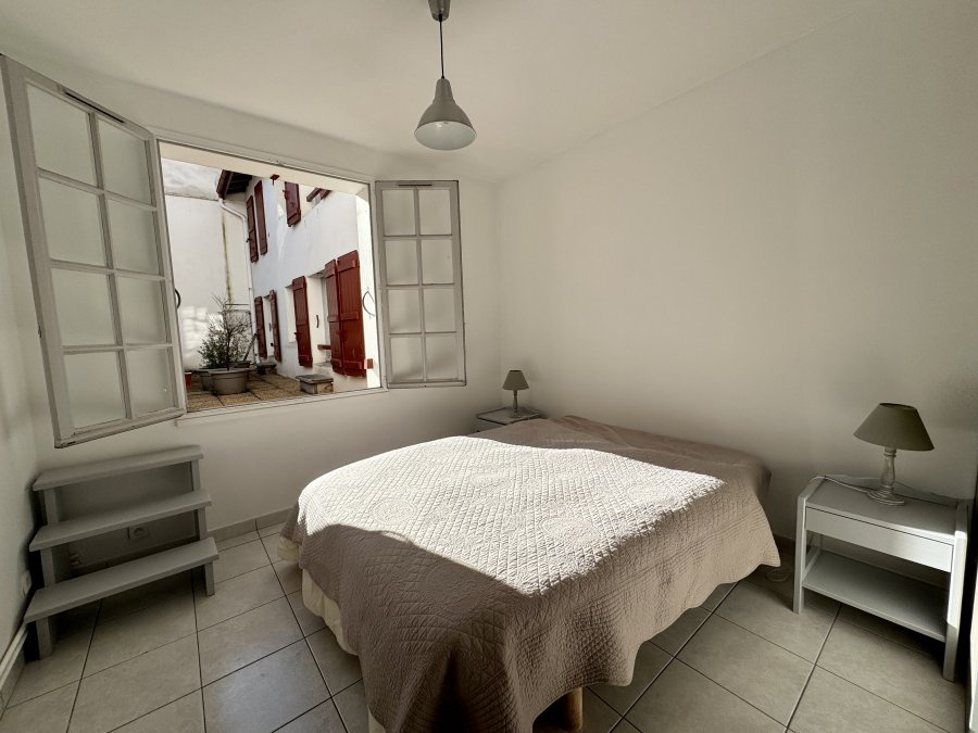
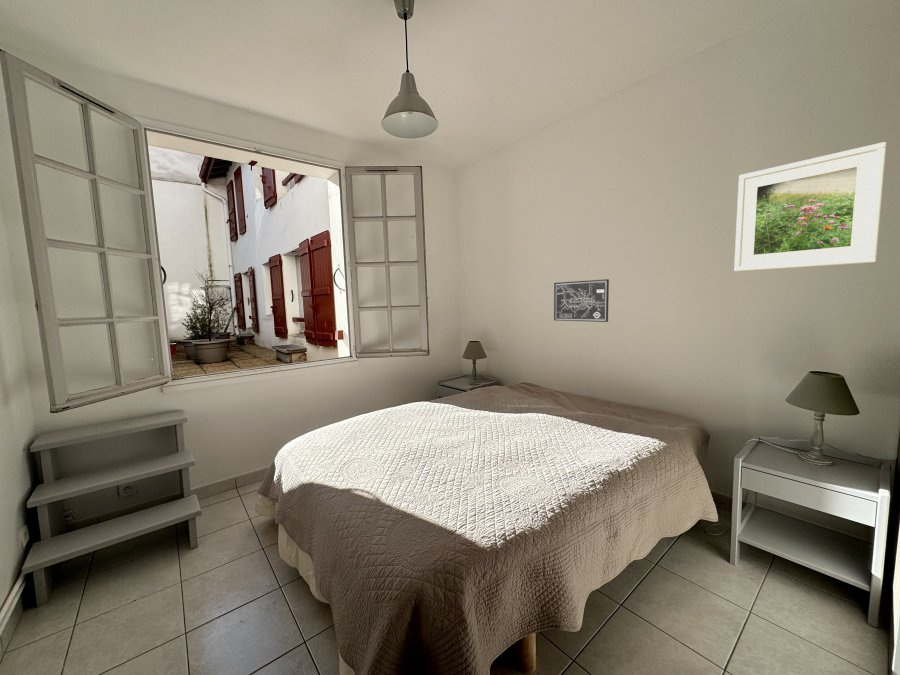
+ wall art (579, 301)
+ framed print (801, 214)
